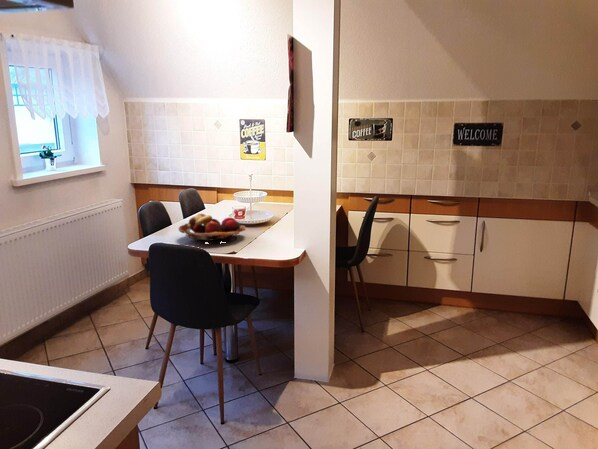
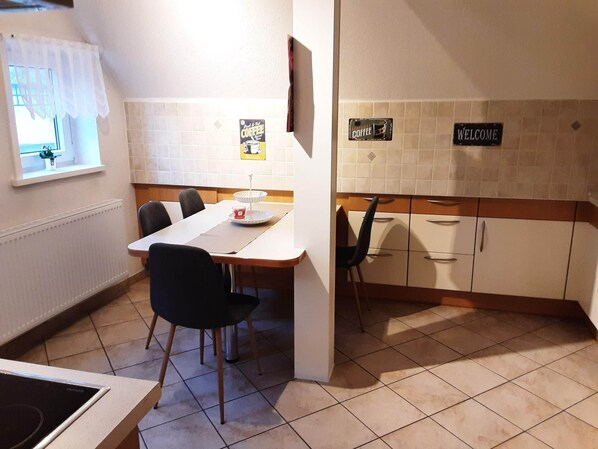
- fruit basket (211, 227)
